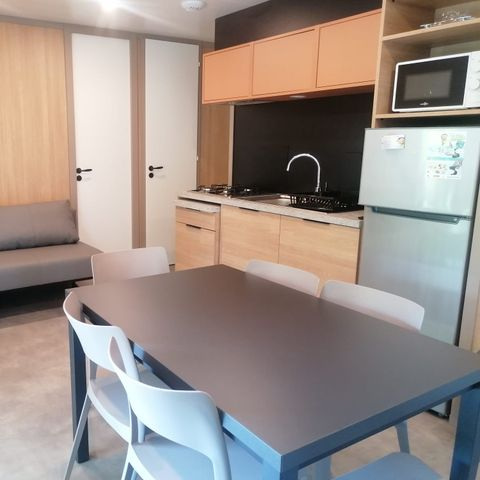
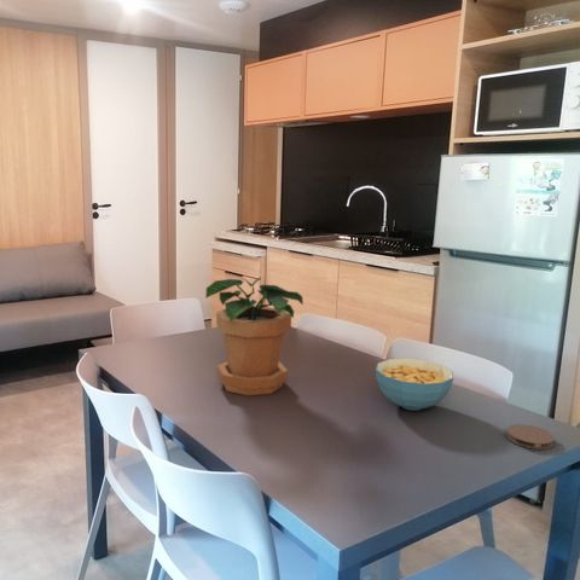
+ potted plant (263, 332)
+ cereal bowl (412, 388)
+ coaster (529, 436)
